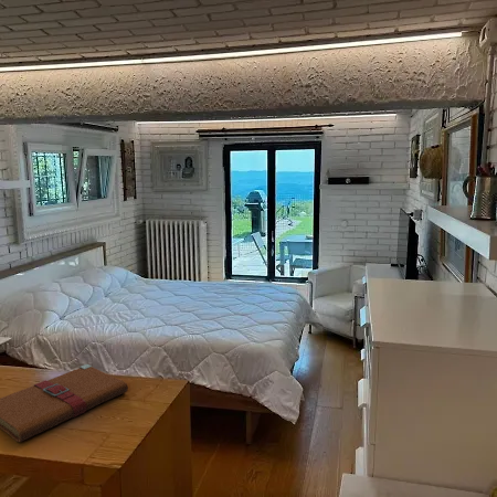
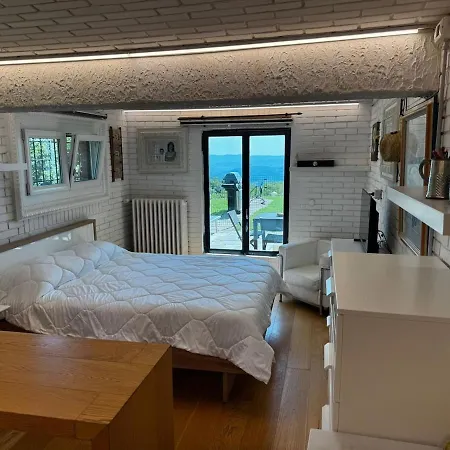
- book (63, 394)
